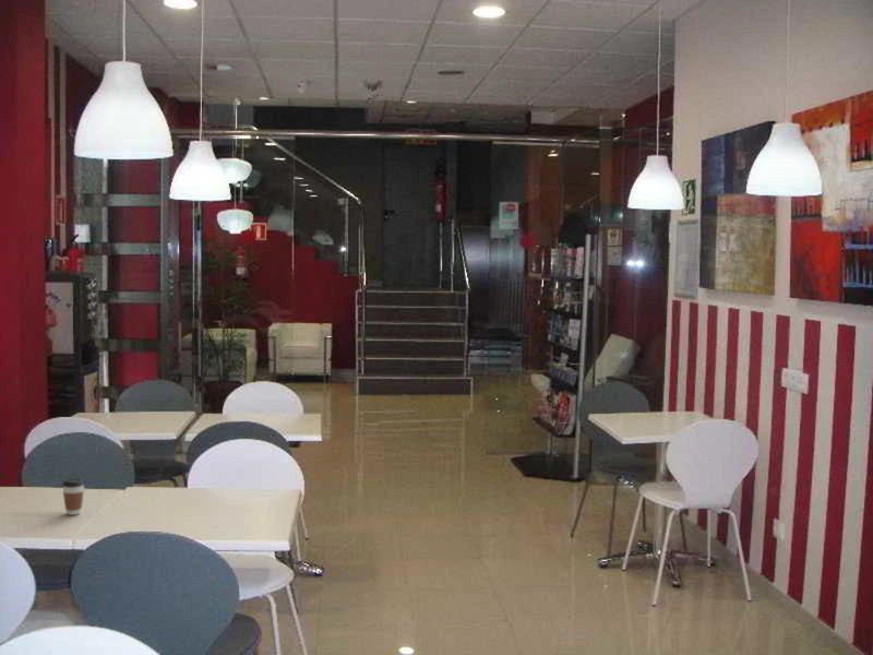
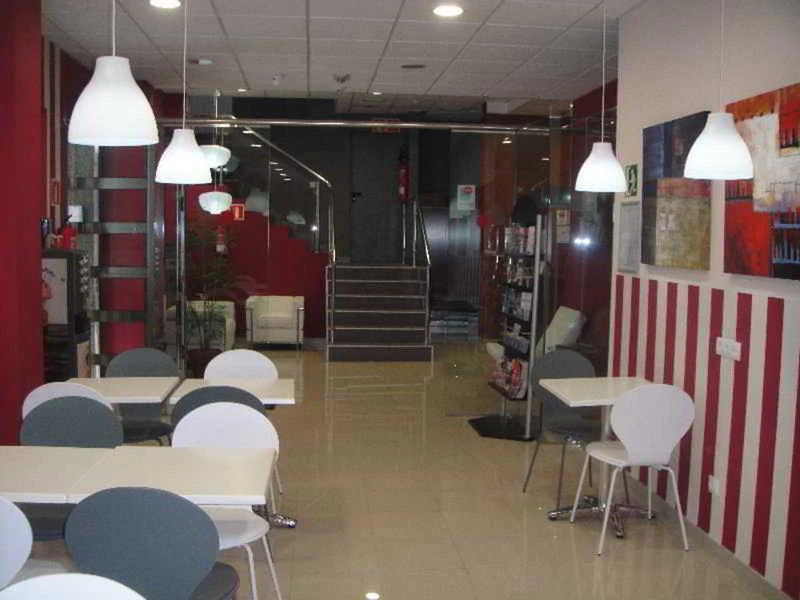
- coffee cup (73, 497)
